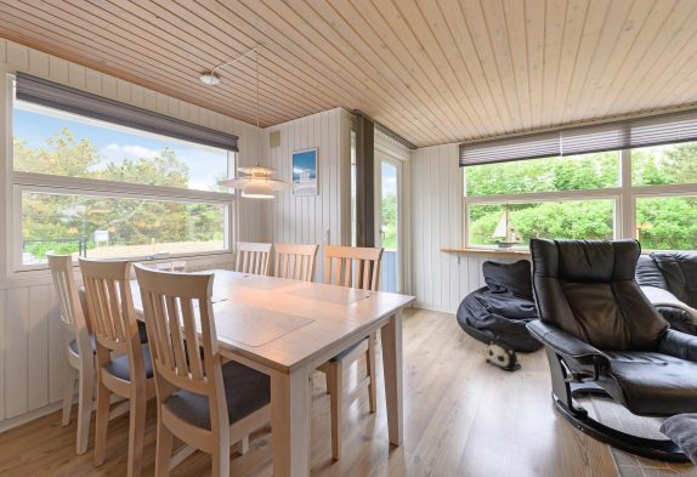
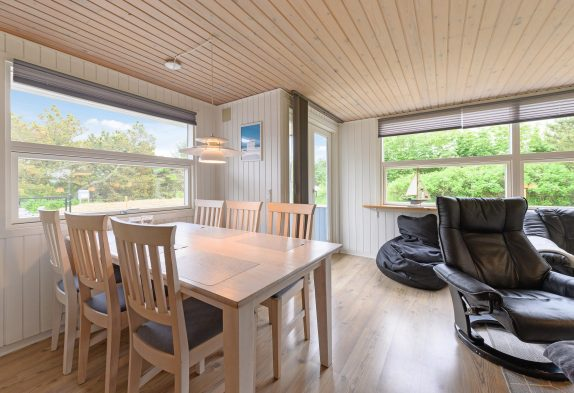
- plush toy (505, 351)
